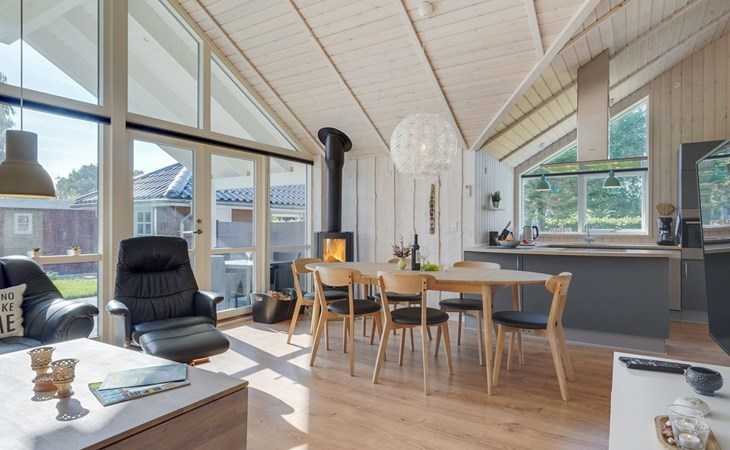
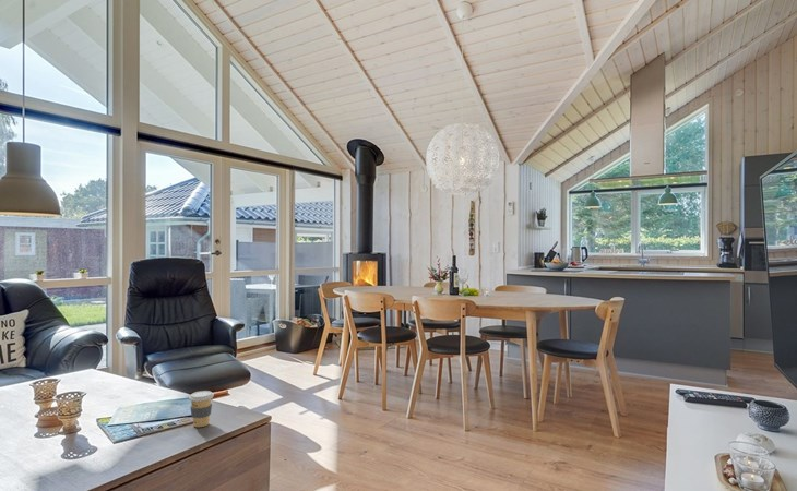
+ coffee cup (201, 408)
